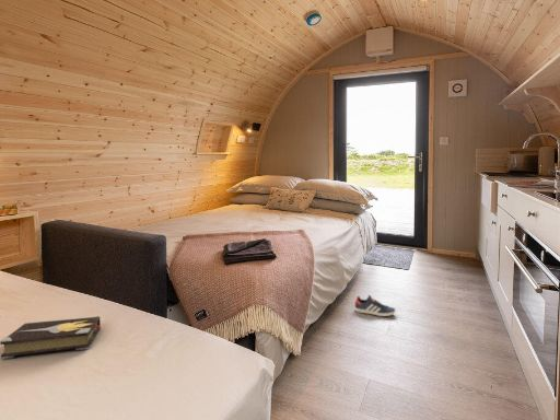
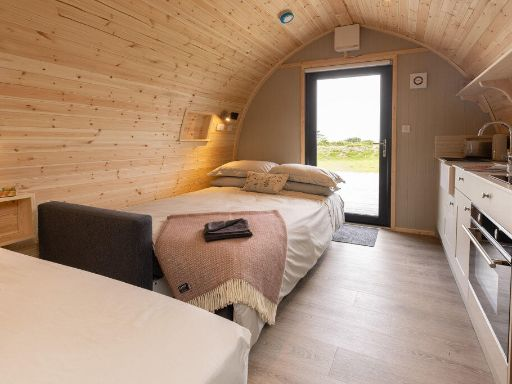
- hardback book (55, 334)
- sneaker (374, 304)
